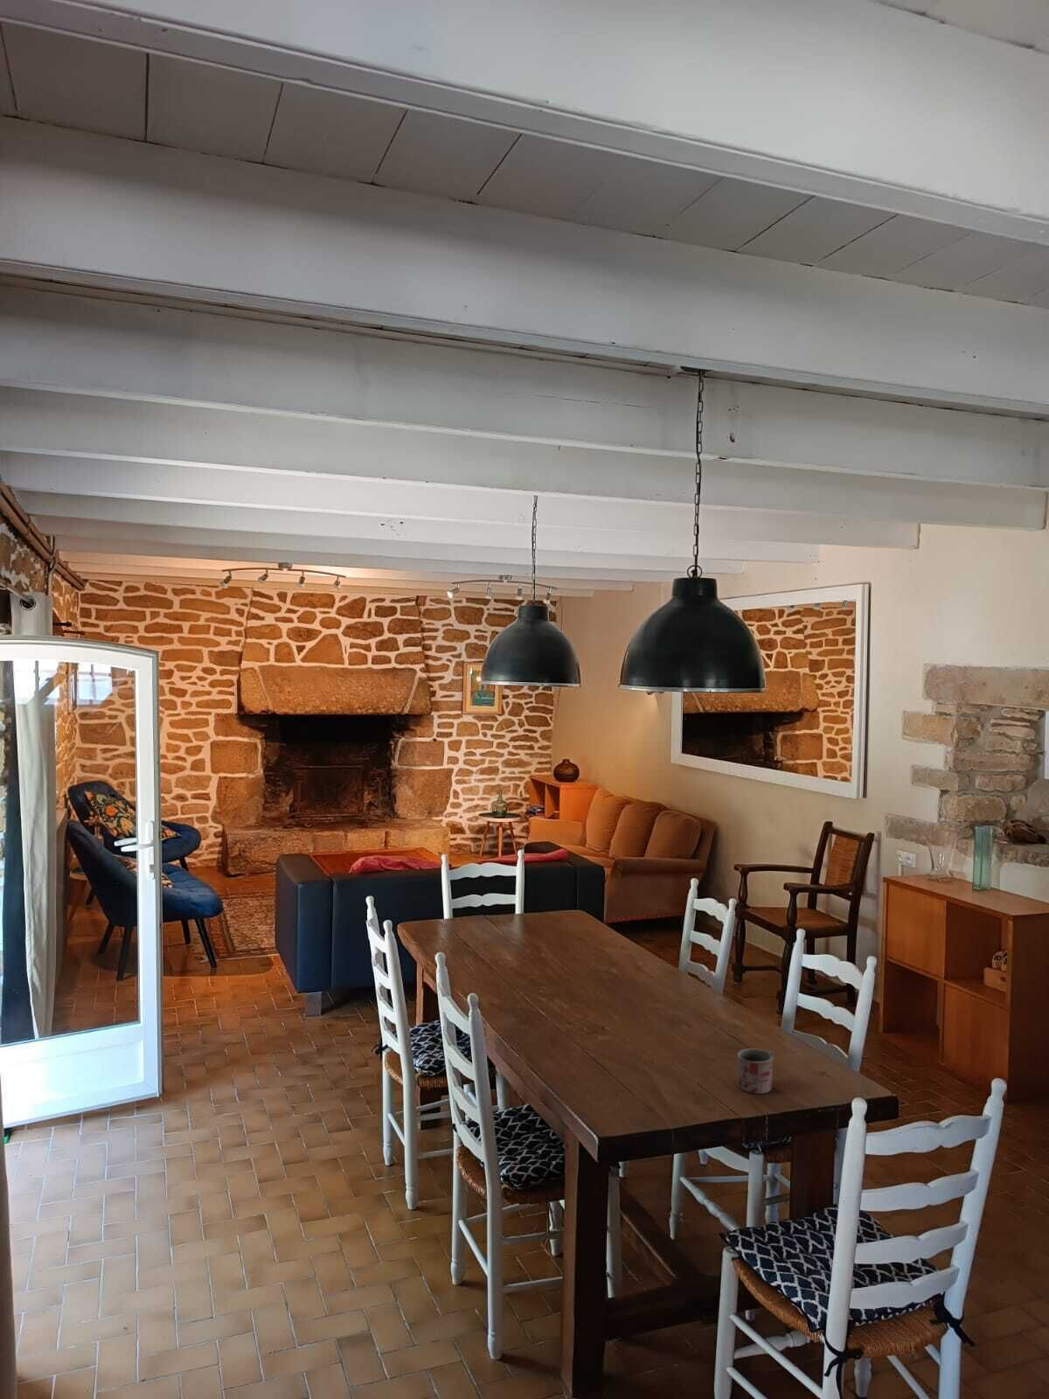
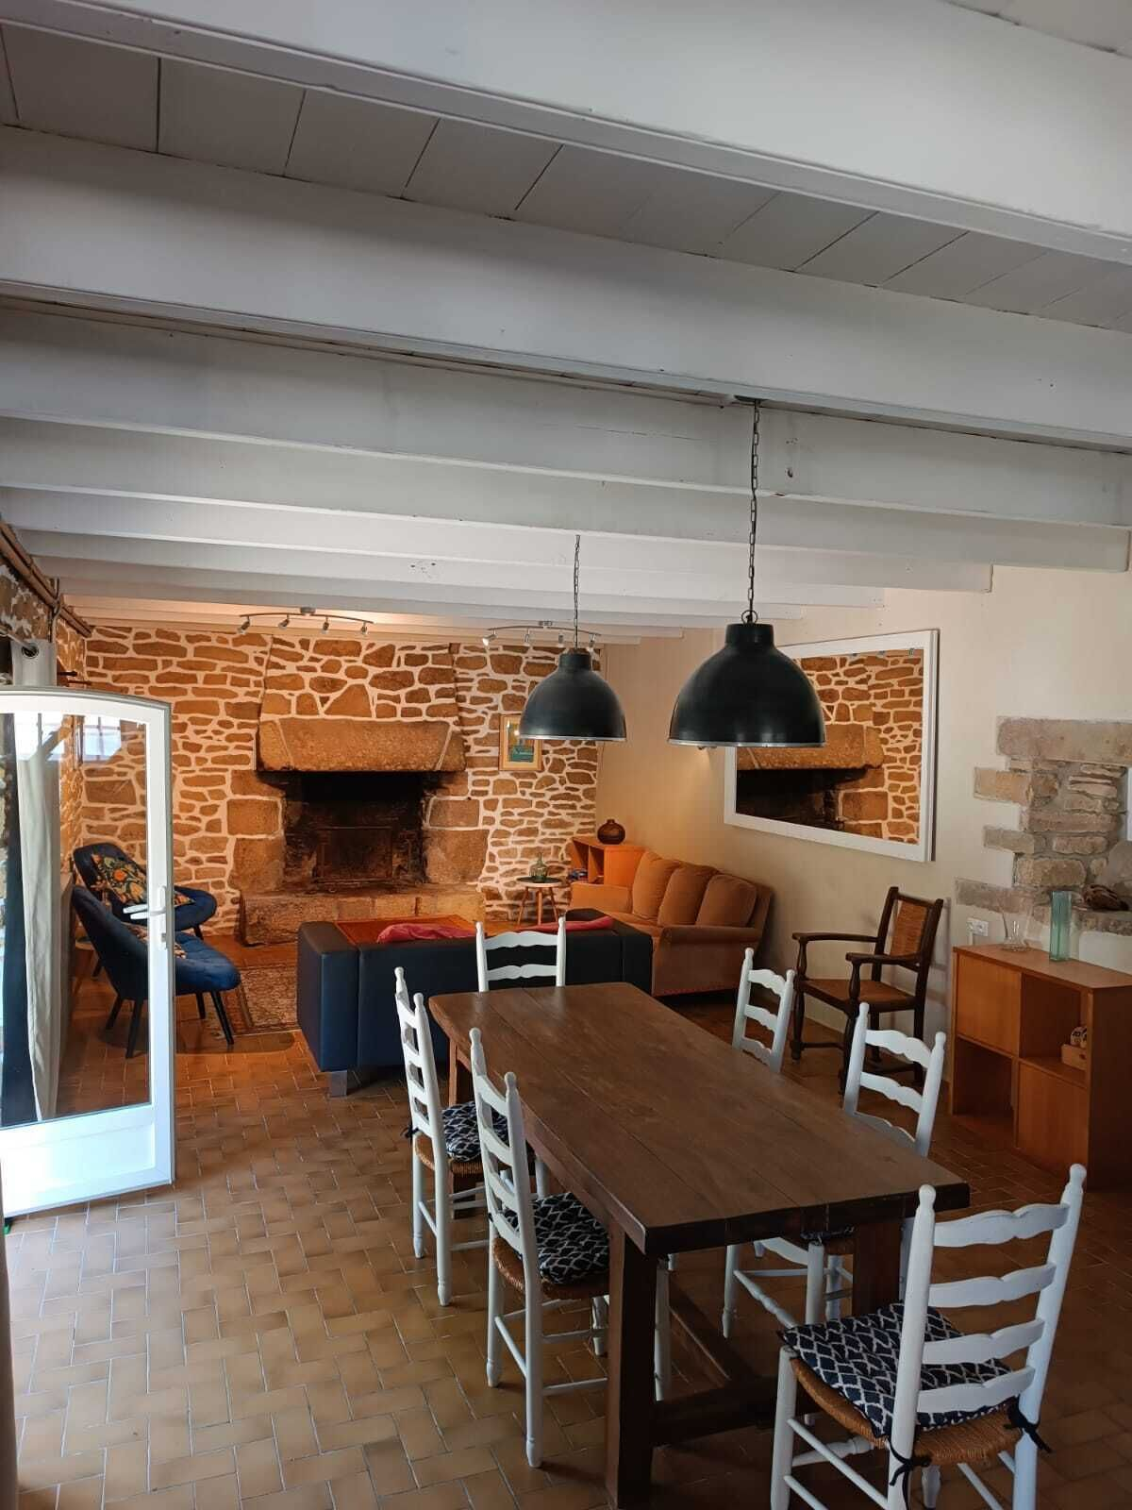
- mug (759, 1070)
